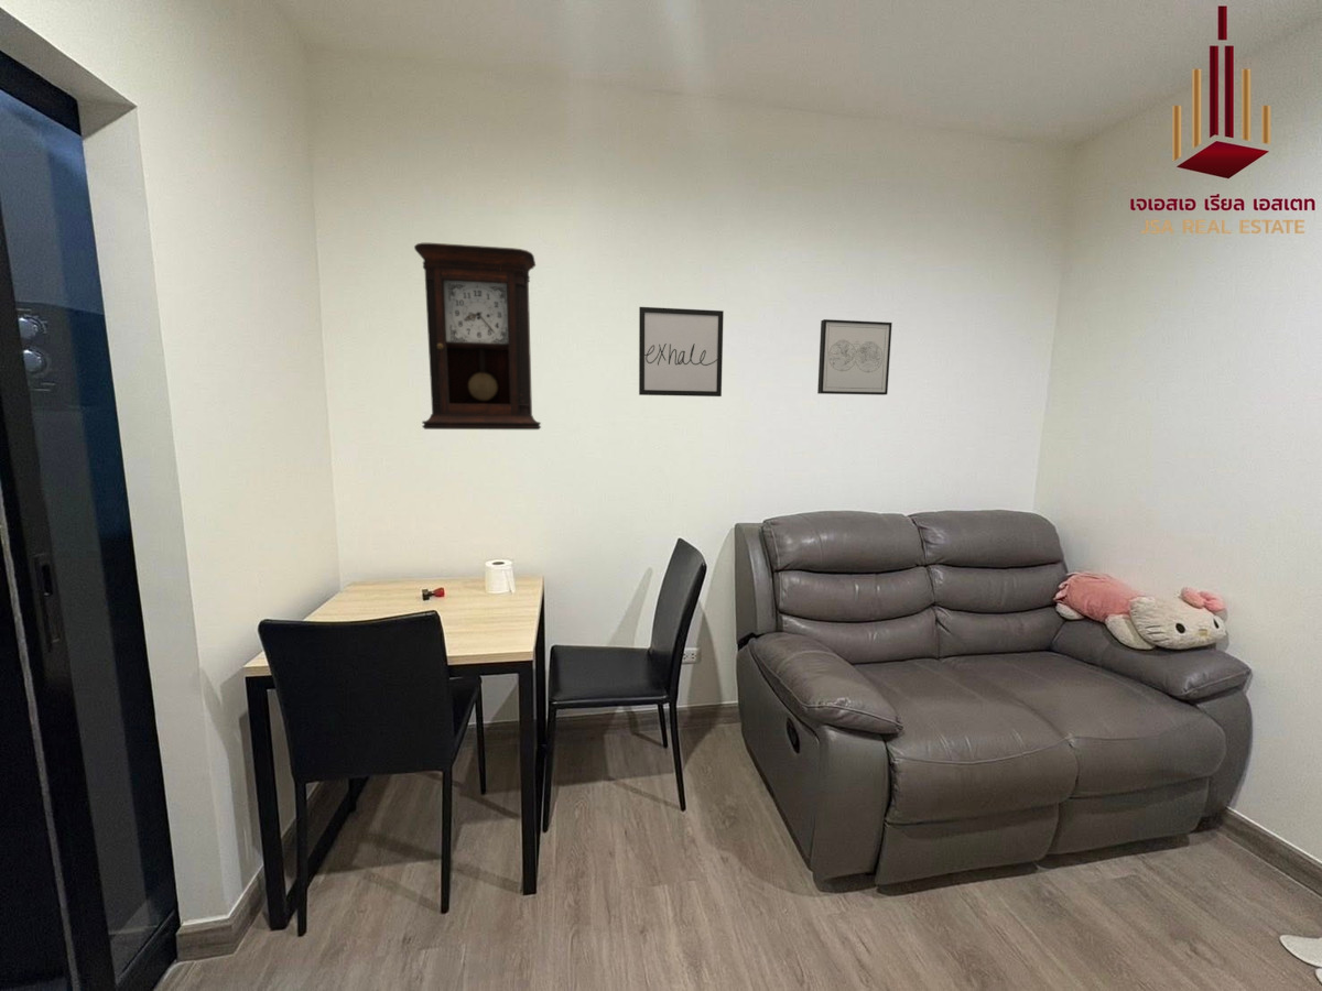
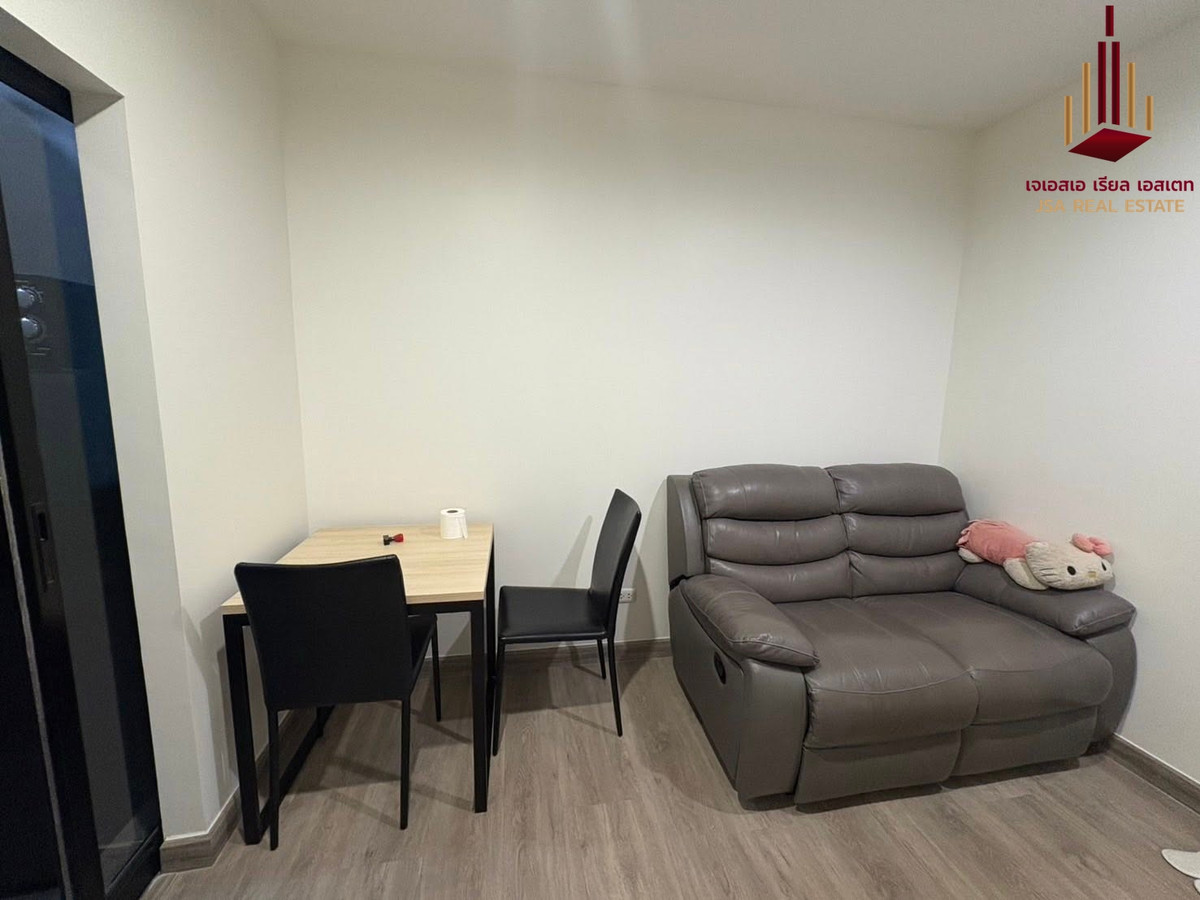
- pendulum clock (479, 342)
- wall art (854, 358)
- wall art (681, 352)
